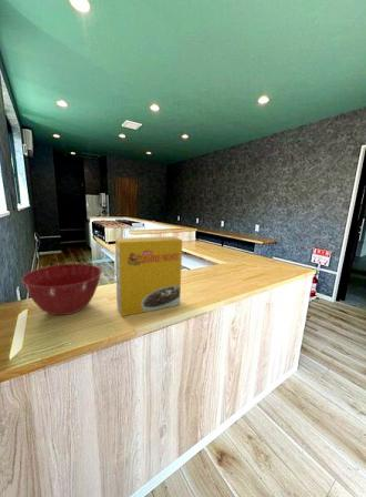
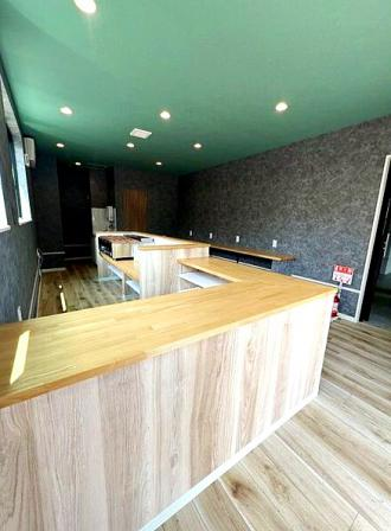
- mixing bowl (65, 291)
- cereal box (149, 273)
